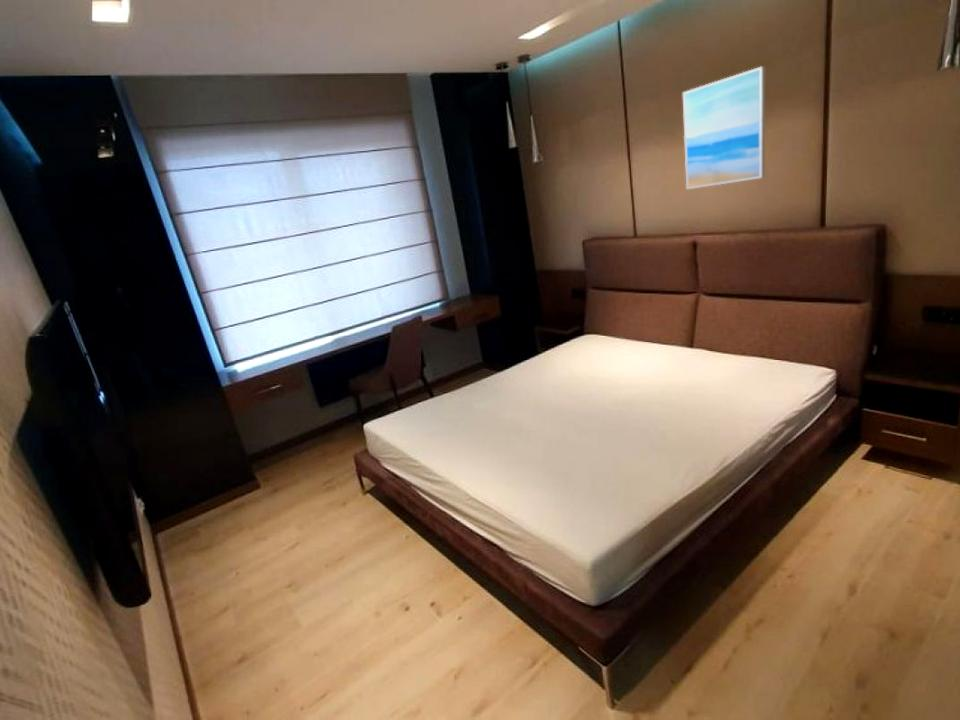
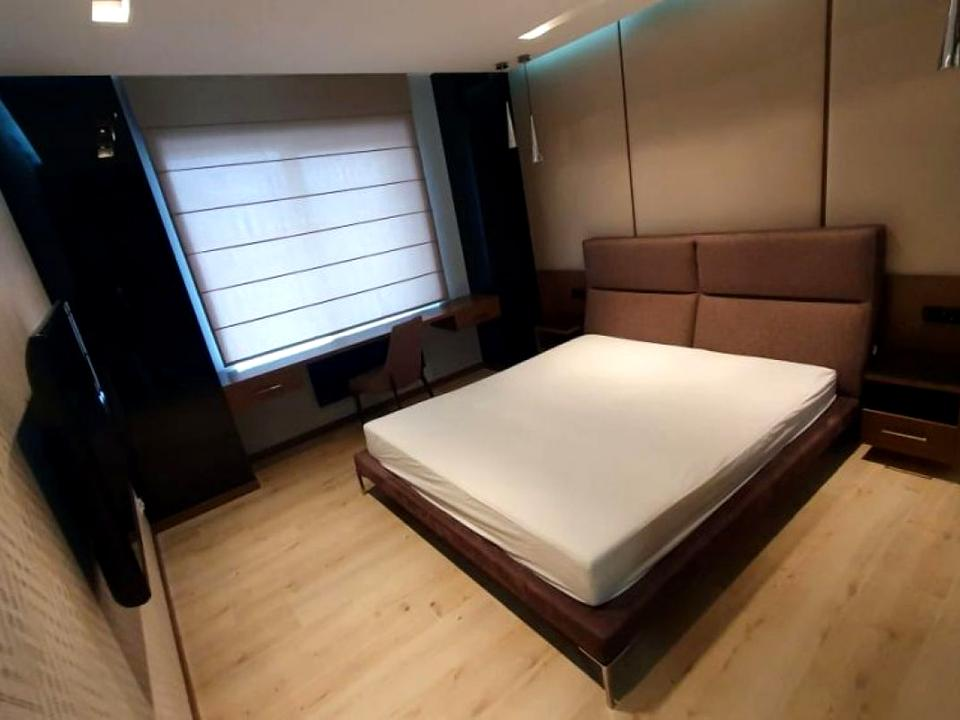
- wall art (722, 133)
